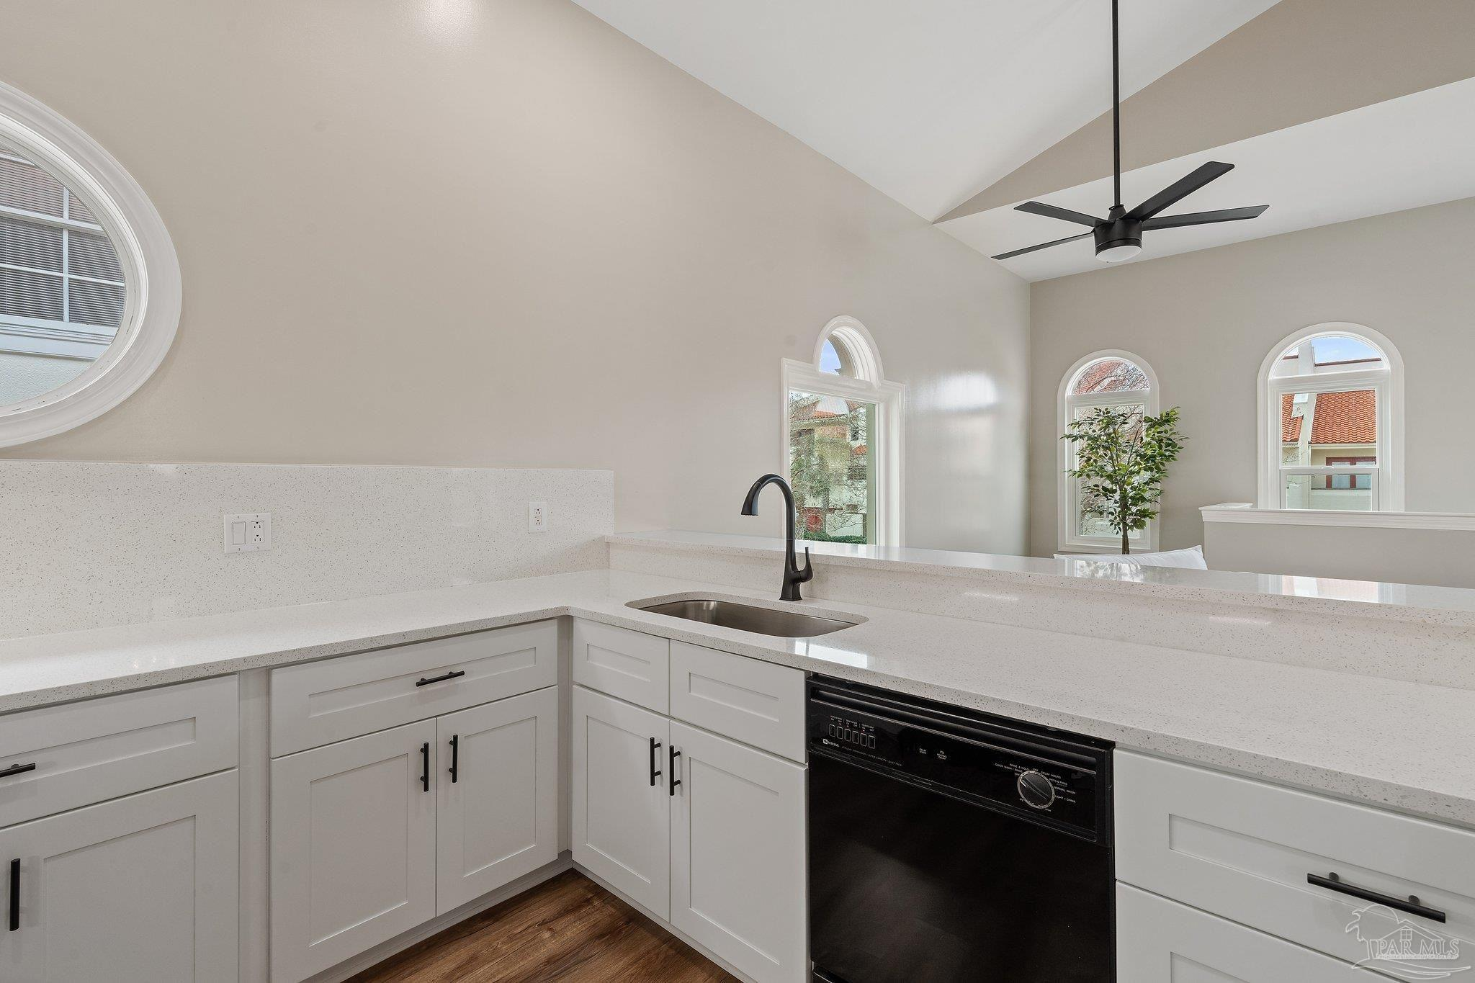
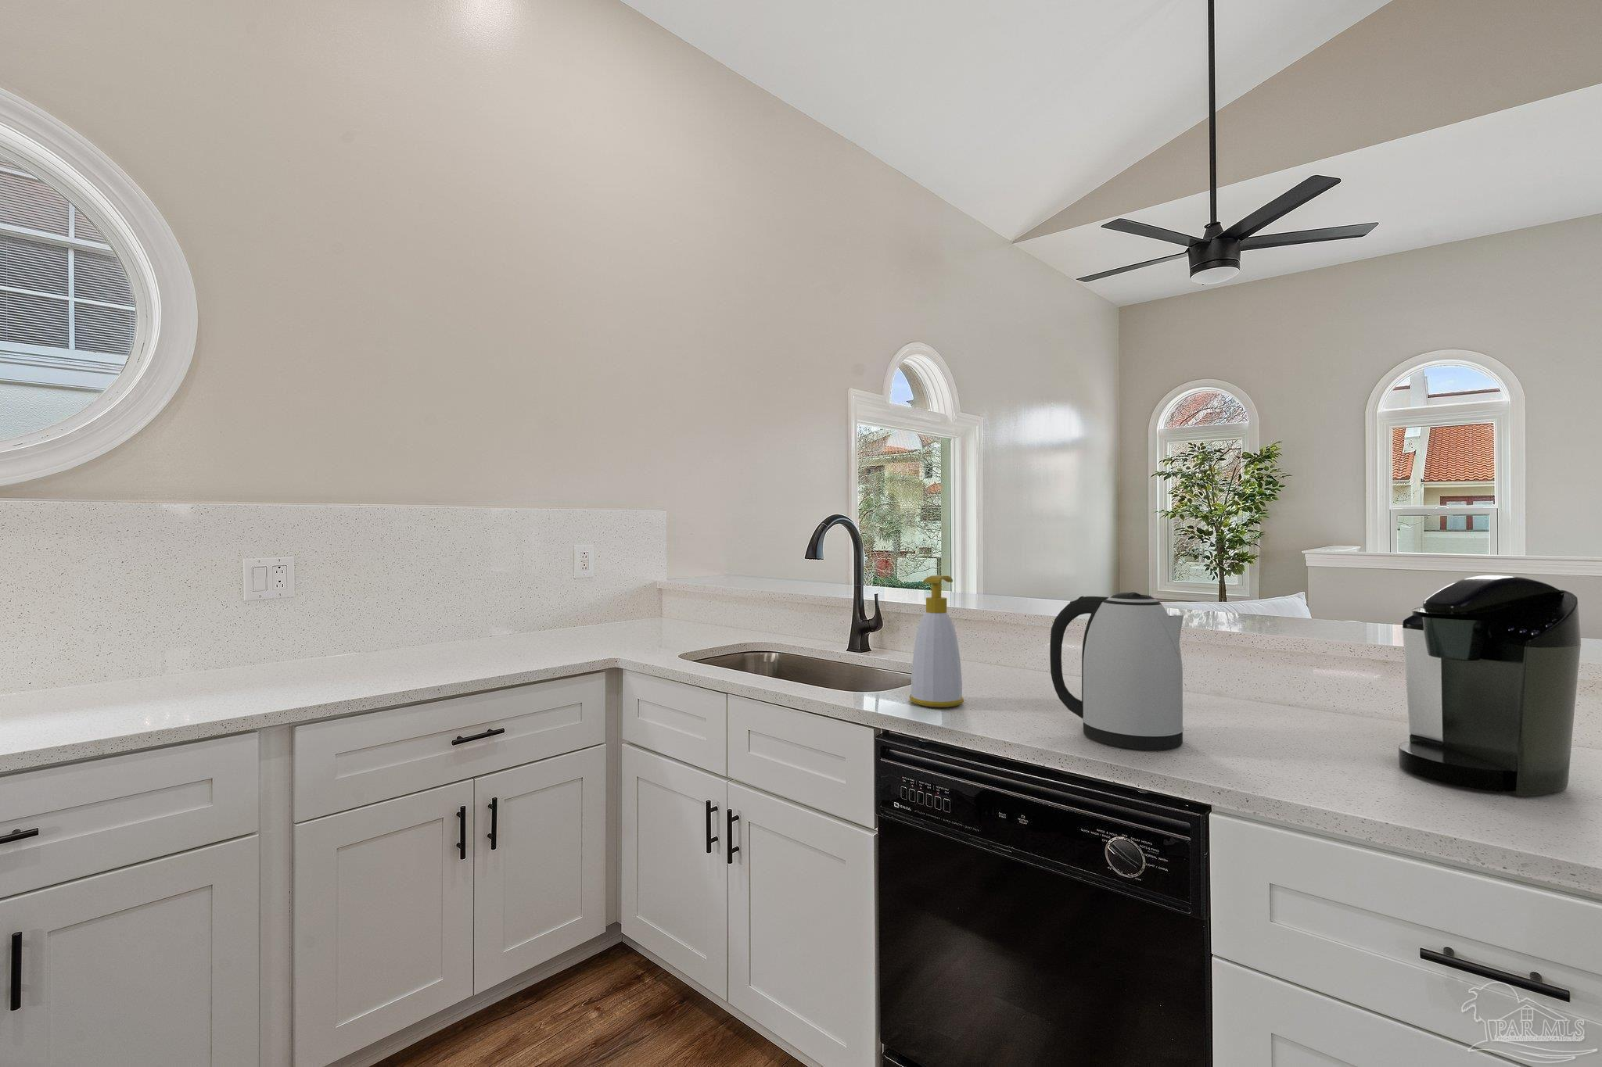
+ coffee maker (1453, 668)
+ kettle (1114, 662)
+ soap bottle (936, 638)
